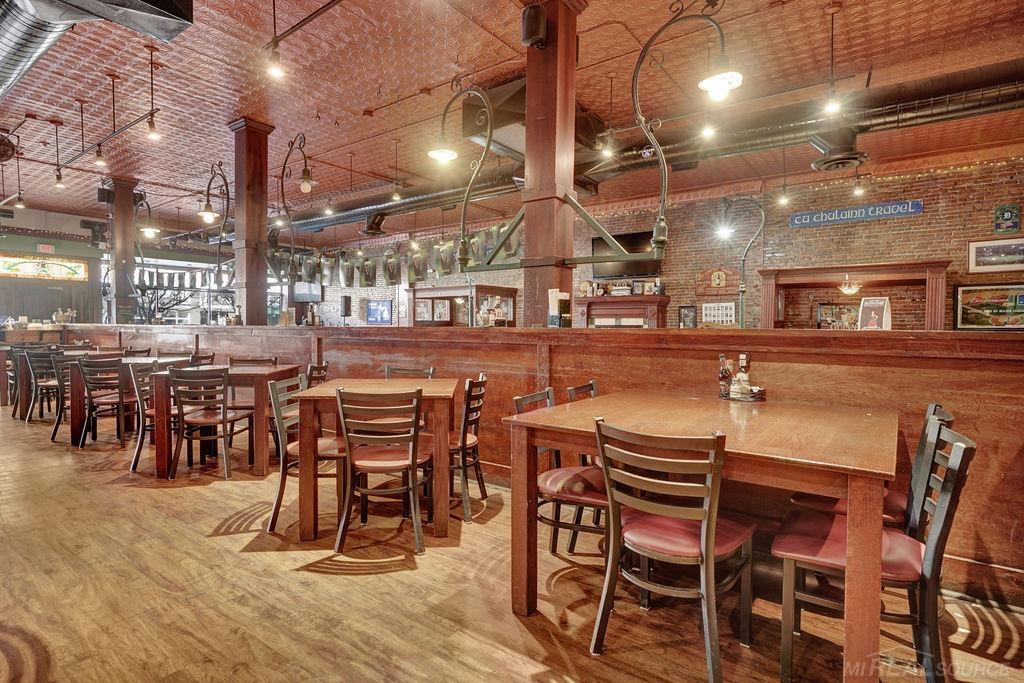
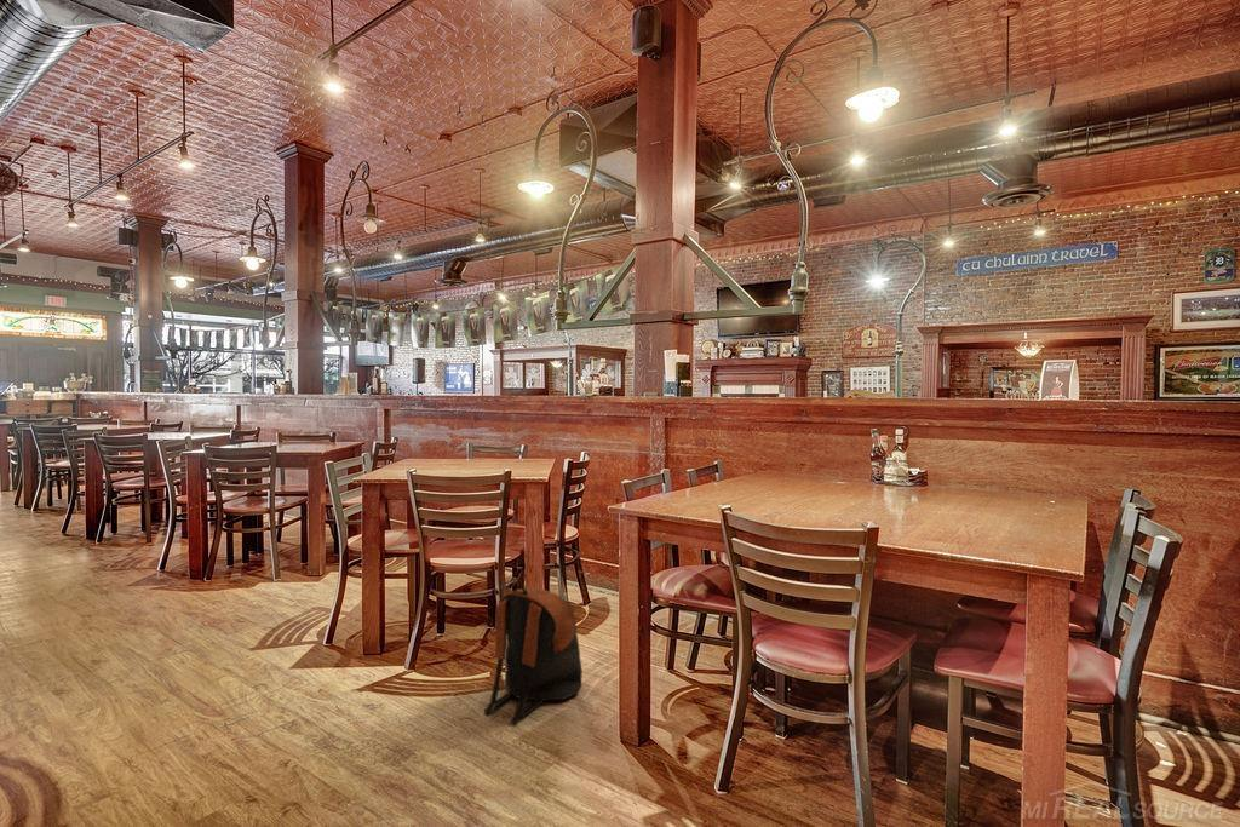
+ backpack (534, 637)
